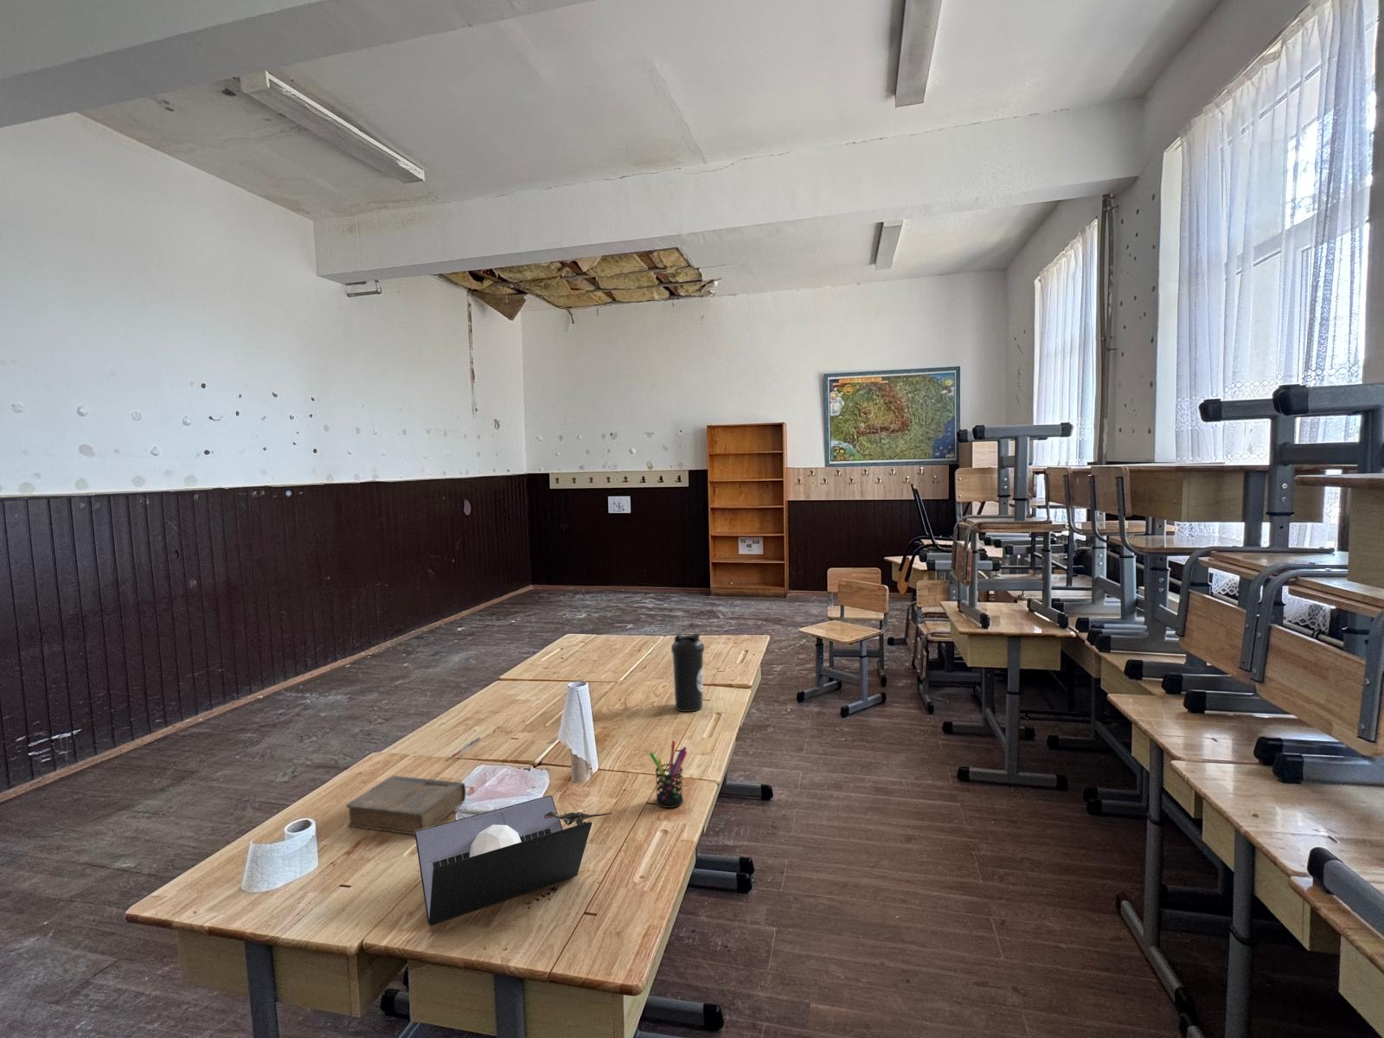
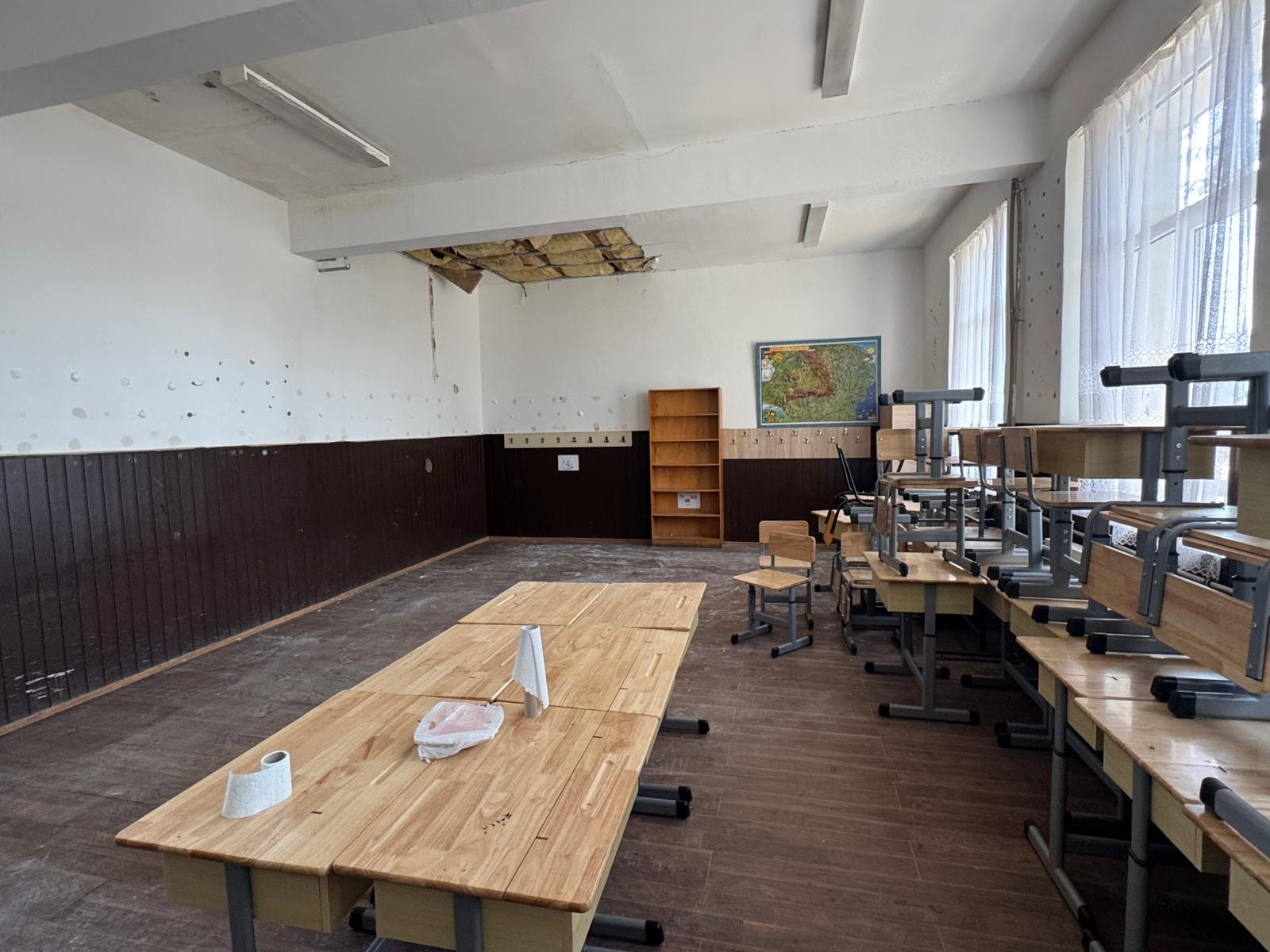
- laptop (529, 844)
- water bottle (688, 671)
- pen holder (666, 771)
- book (397, 801)
- pen (468, 746)
